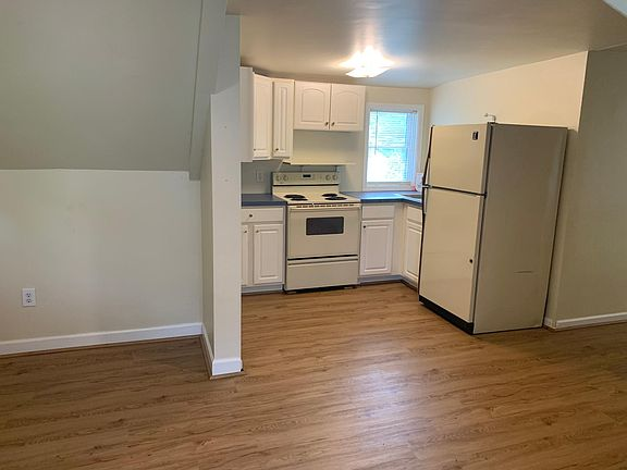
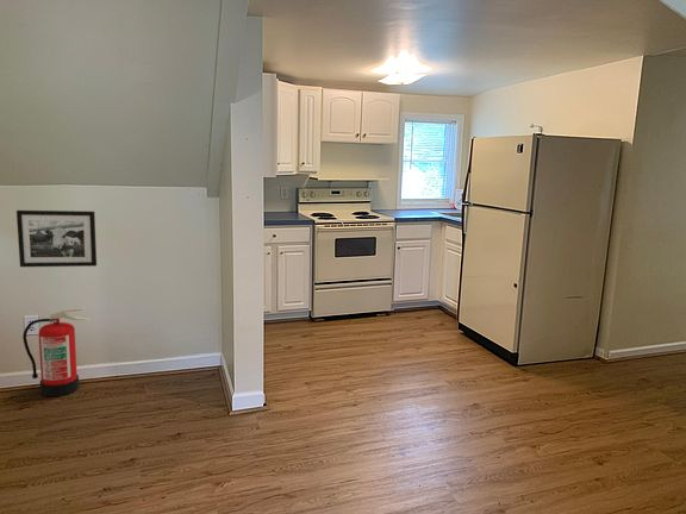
+ fire extinguisher (58, 350)
+ picture frame (57, 238)
